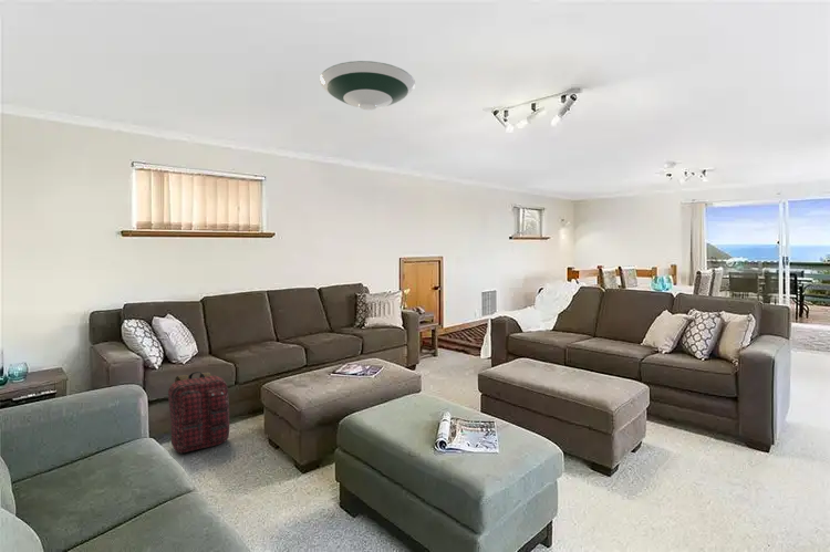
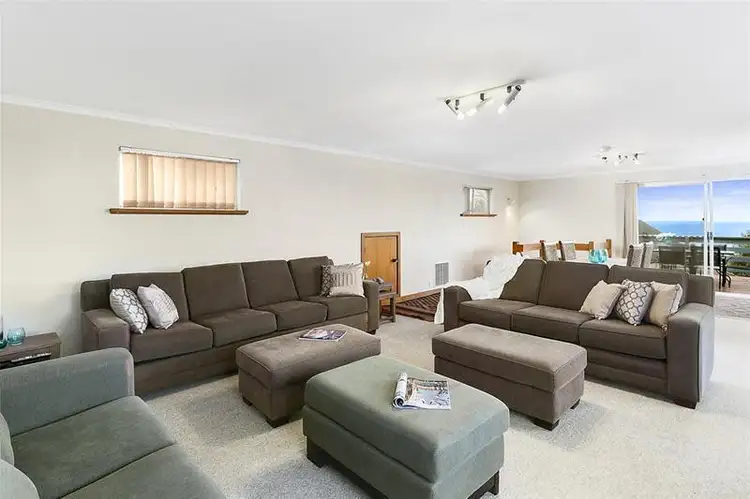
- backpack (197, 407)
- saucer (367, 95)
